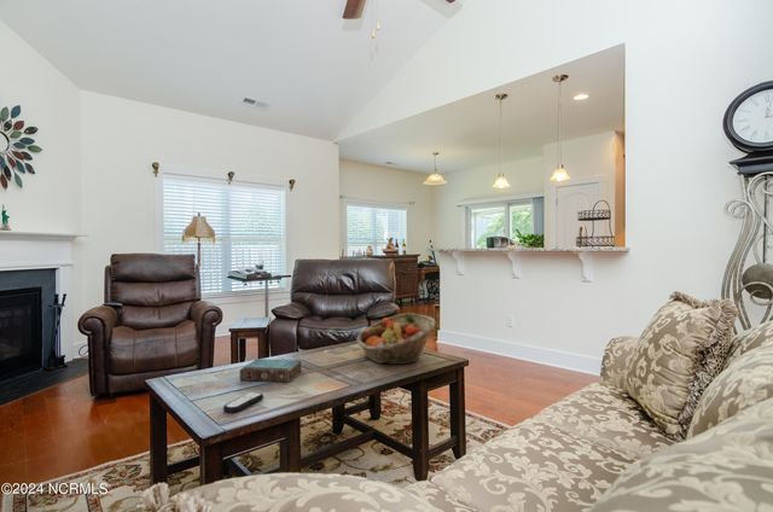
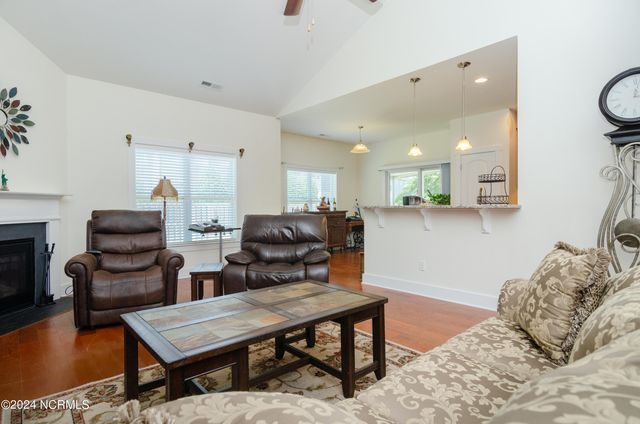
- book (272, 370)
- remote control (243, 401)
- fruit basket (395, 336)
